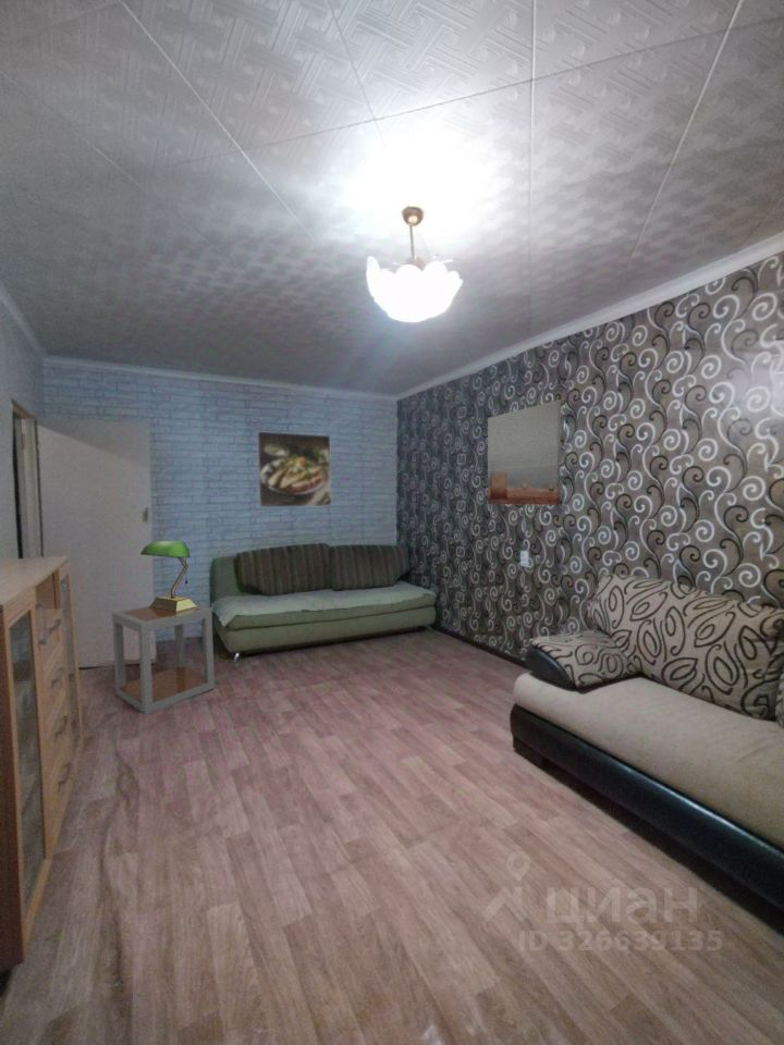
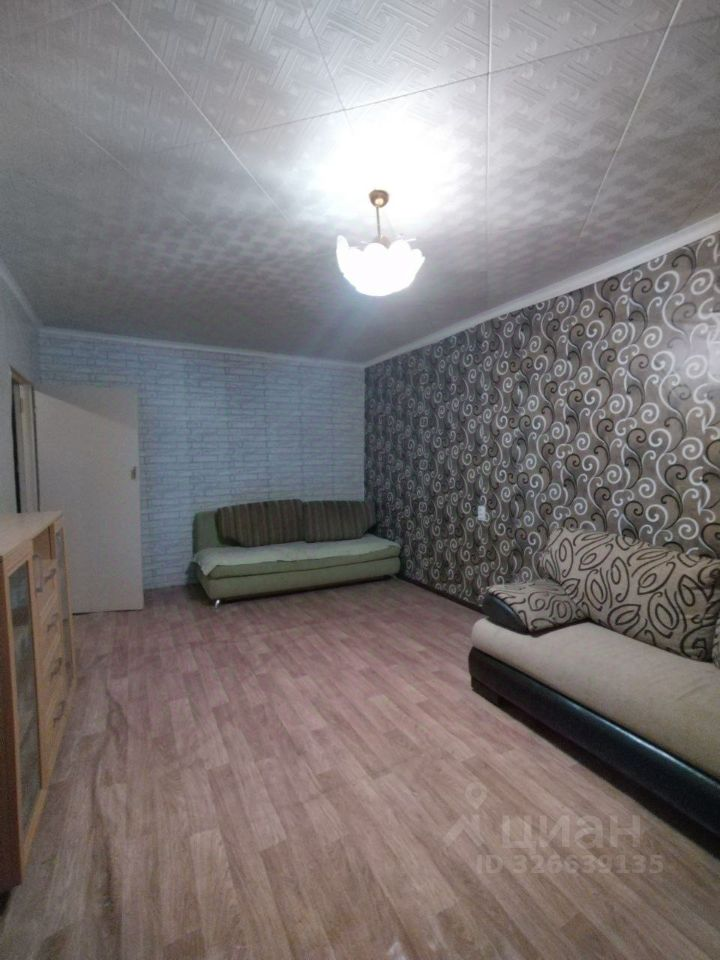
- side table (175, 651)
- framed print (295, 470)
- table lamp (177, 577)
- wall art (520, 457)
